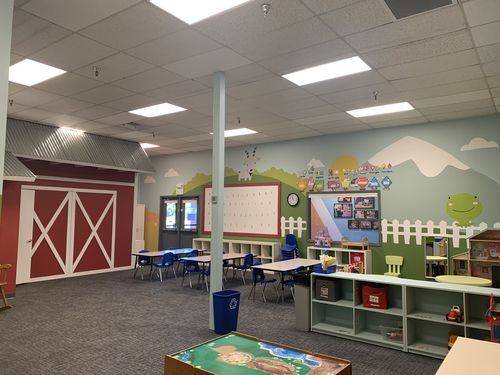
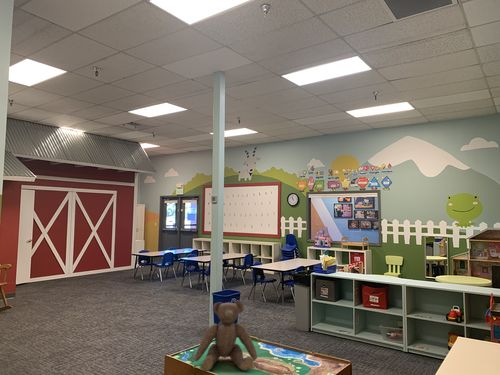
+ teddy bear (225, 333)
